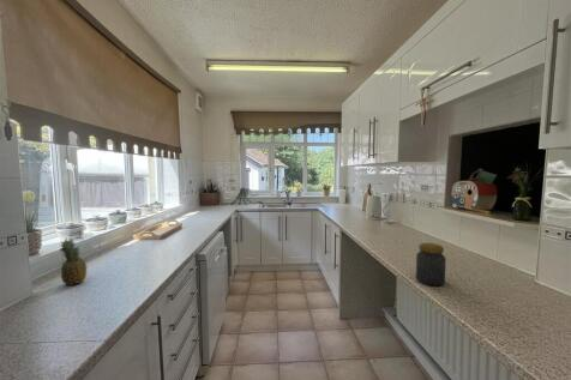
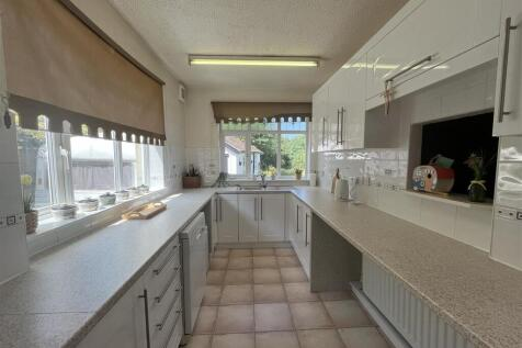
- jar (429, 263)
- fruit (72, 259)
